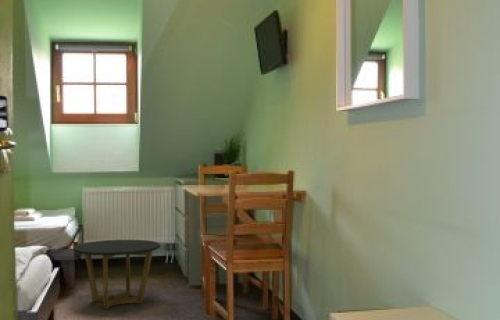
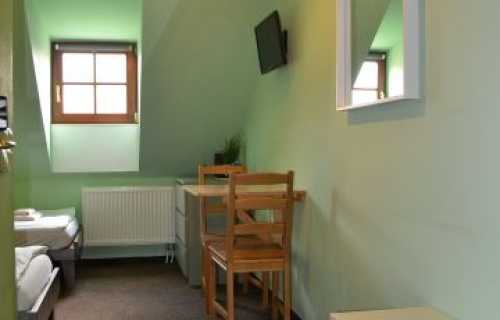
- side table (126, 273)
